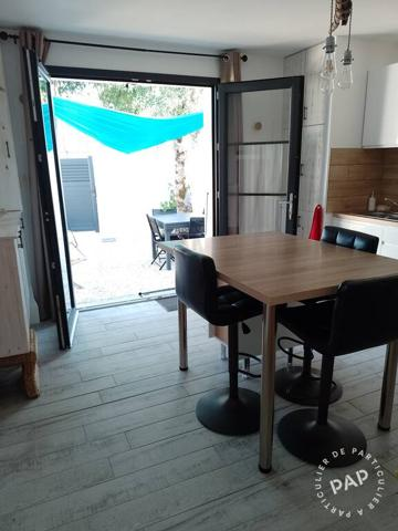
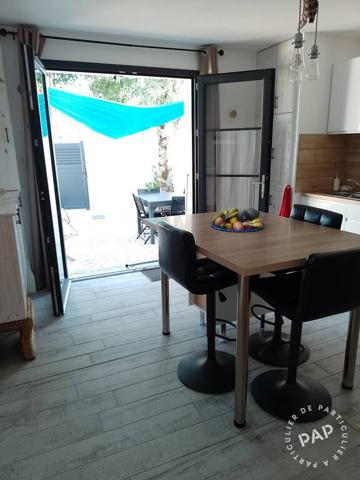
+ fruit bowl (237, 216)
